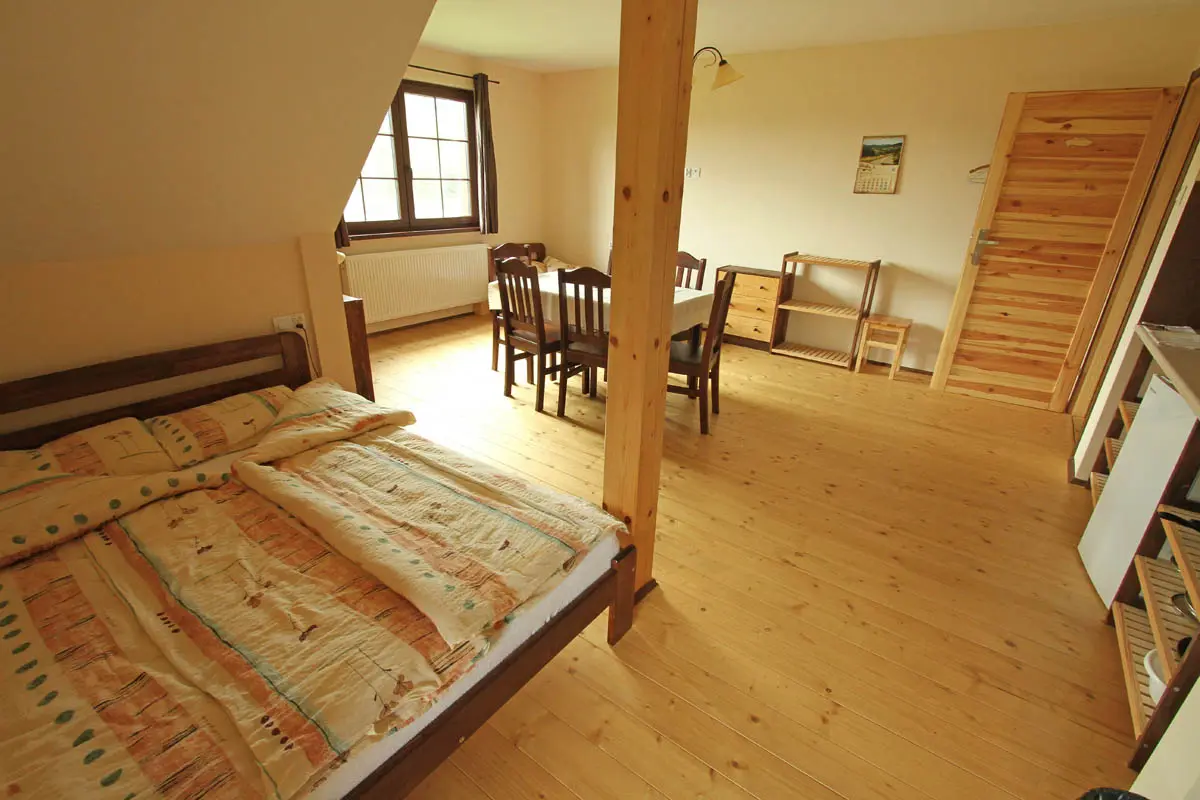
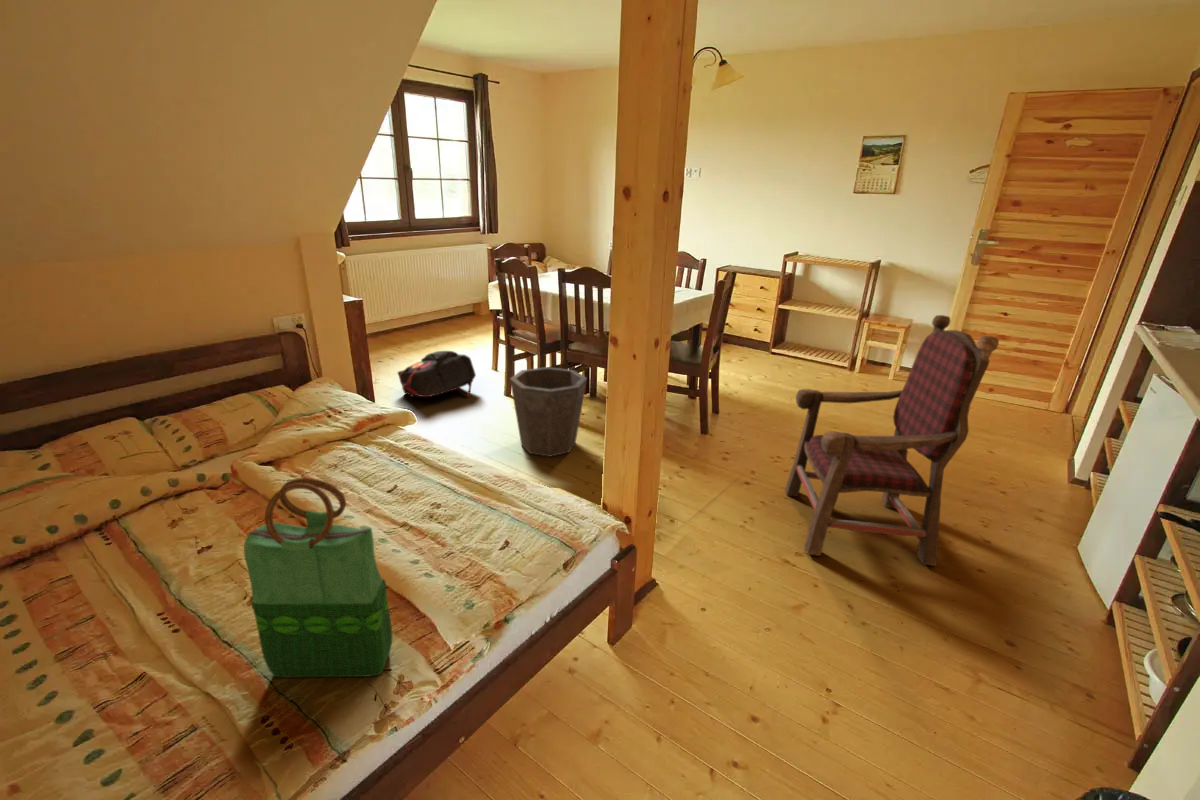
+ tote bag (318, 578)
+ waste bin (548, 412)
+ armchair (873, 436)
+ backpack (436, 373)
